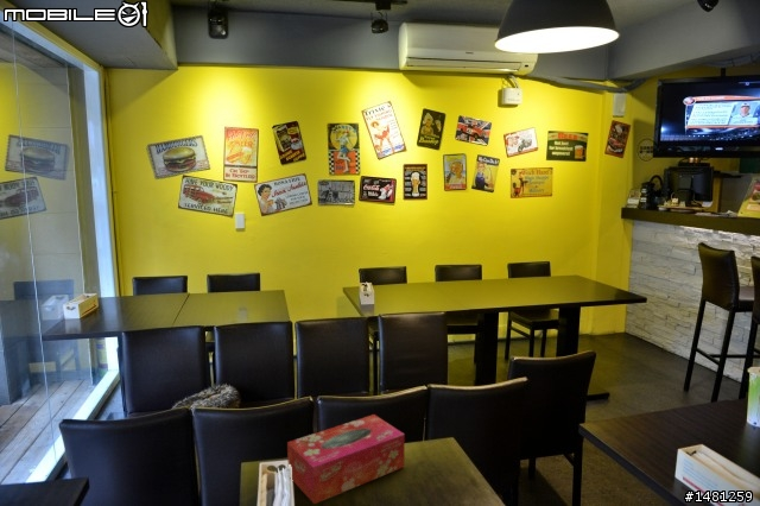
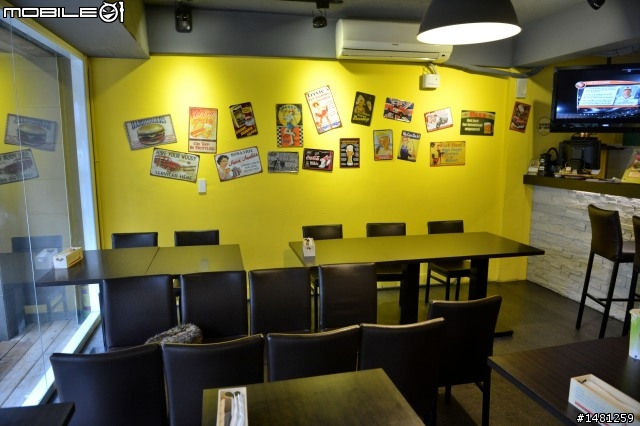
- tissue box (347, 454)
